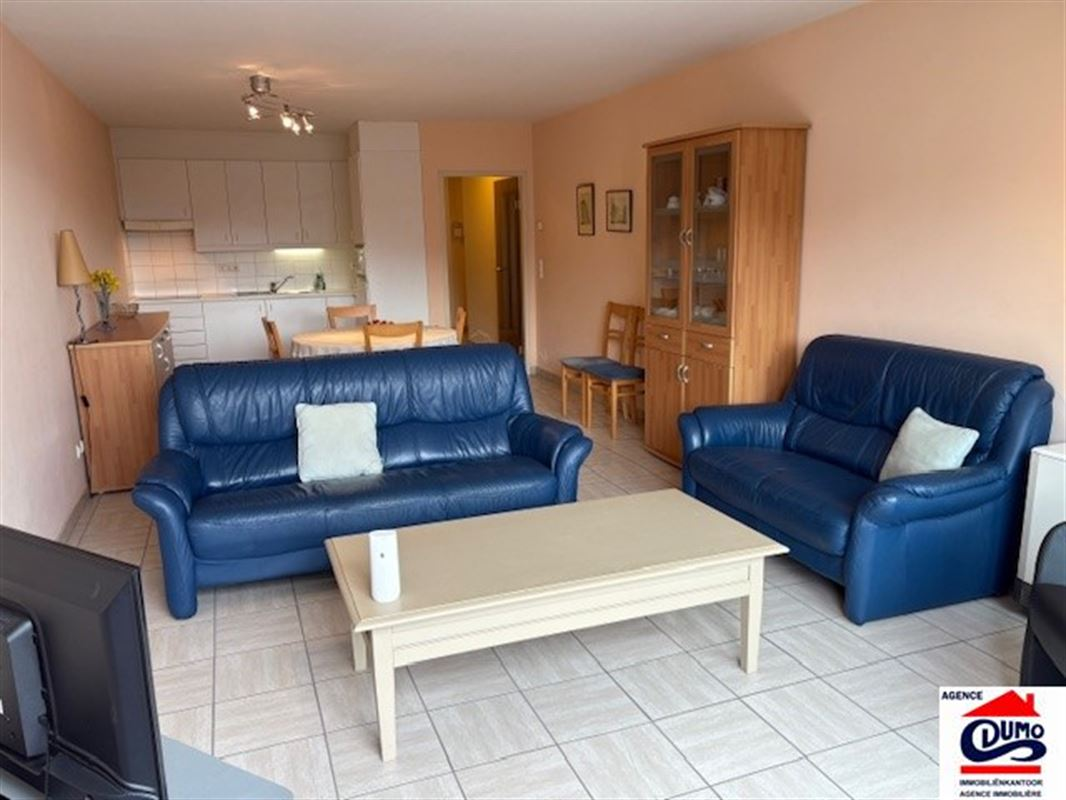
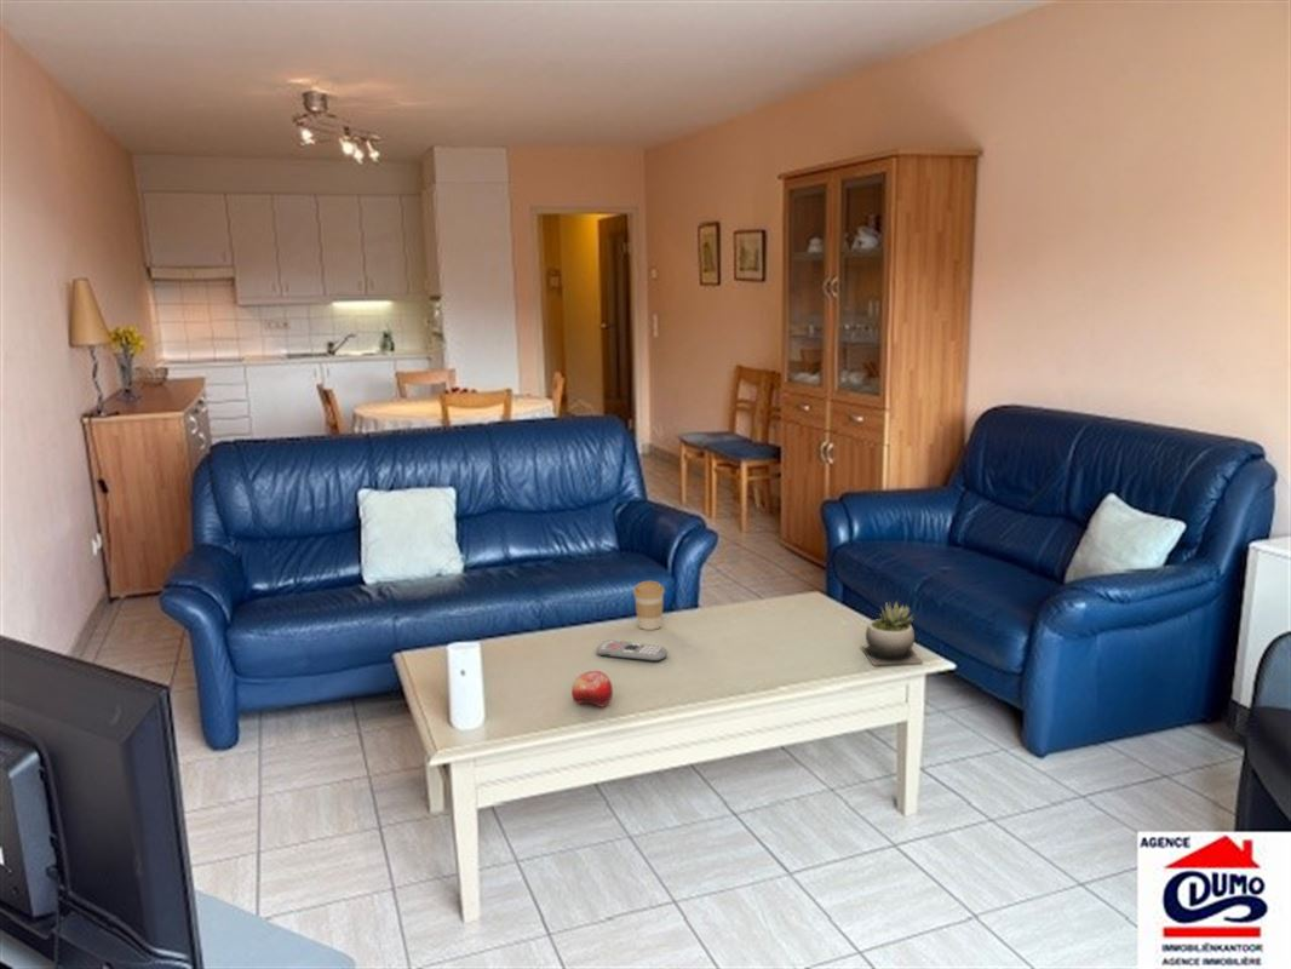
+ coffee cup (649, 604)
+ succulent plant (891, 629)
+ fruit (593, 688)
+ remote control (632, 650)
